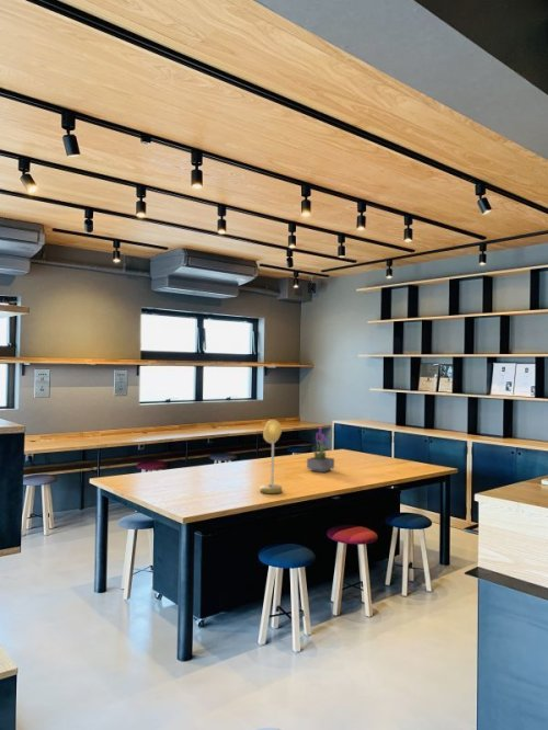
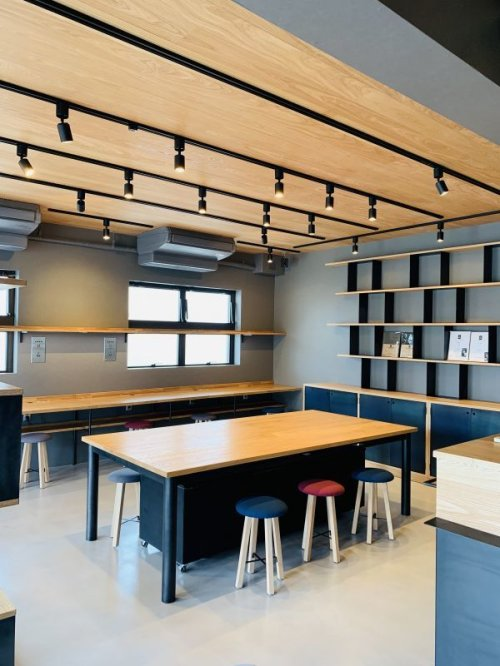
- desk lamp (272, 455)
- potted plant (320, 447)
